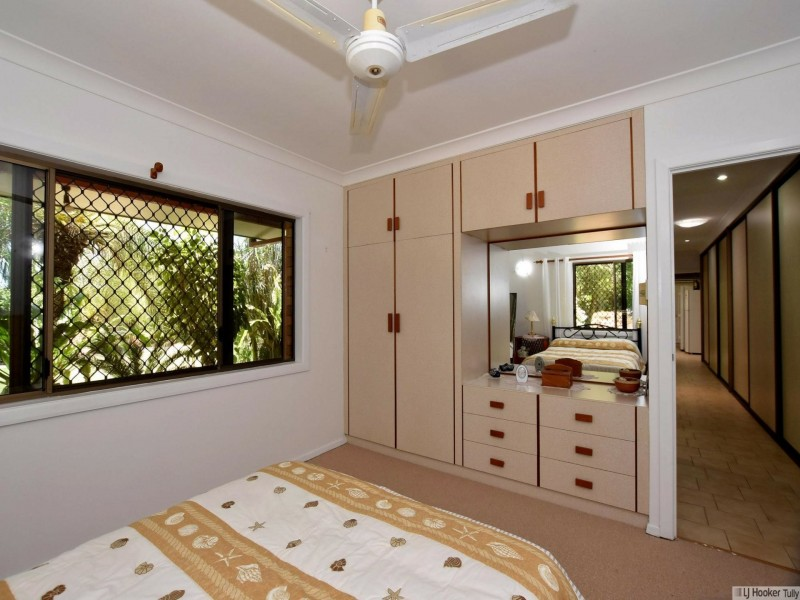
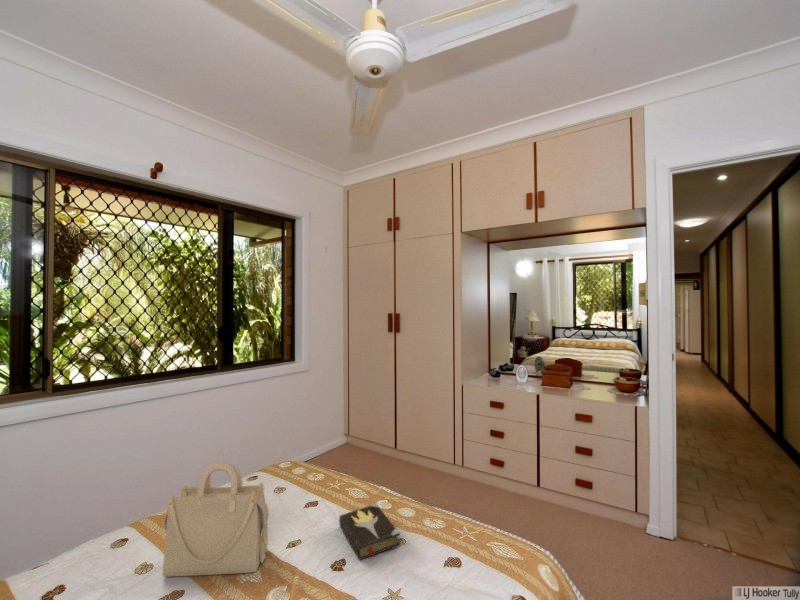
+ hardback book (368, 528)
+ handbag (217, 512)
